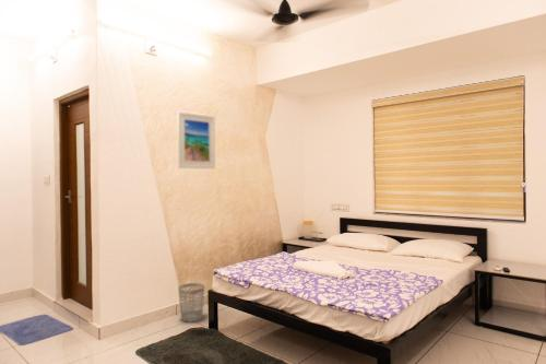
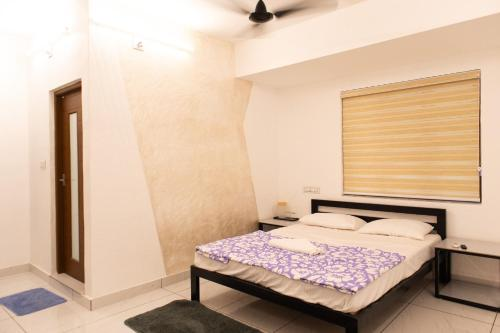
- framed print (197, 141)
- wastebasket (191, 303)
